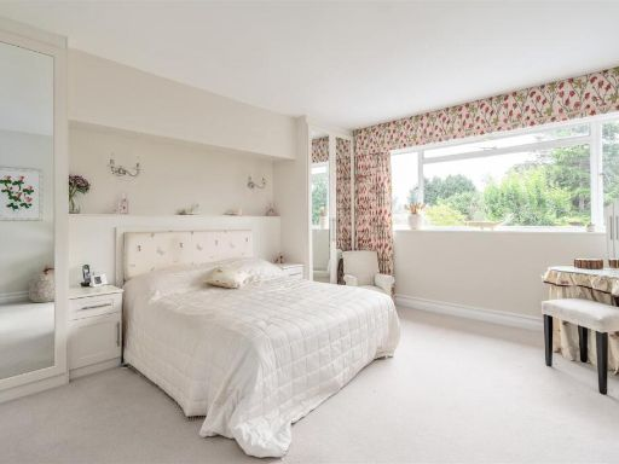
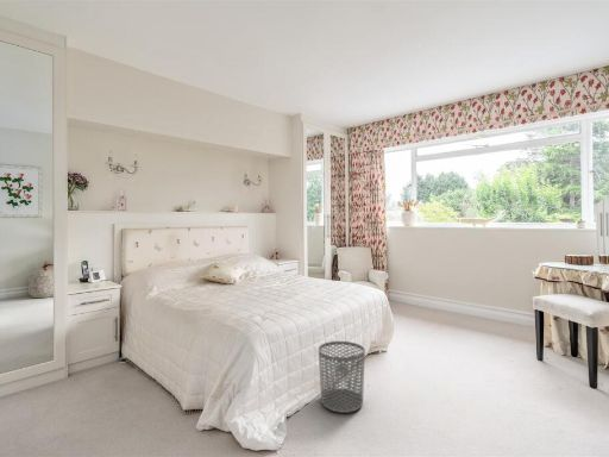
+ waste bin (341, 375)
